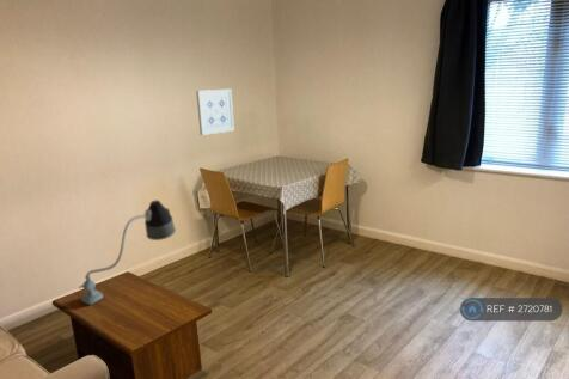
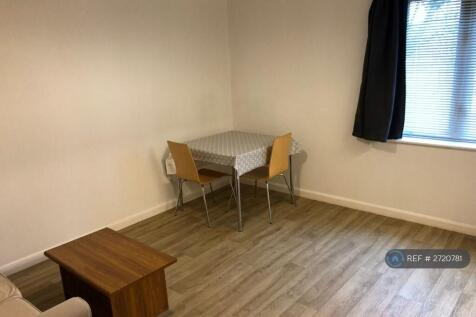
- desk lamp (122, 252)
- wall art (215, 111)
